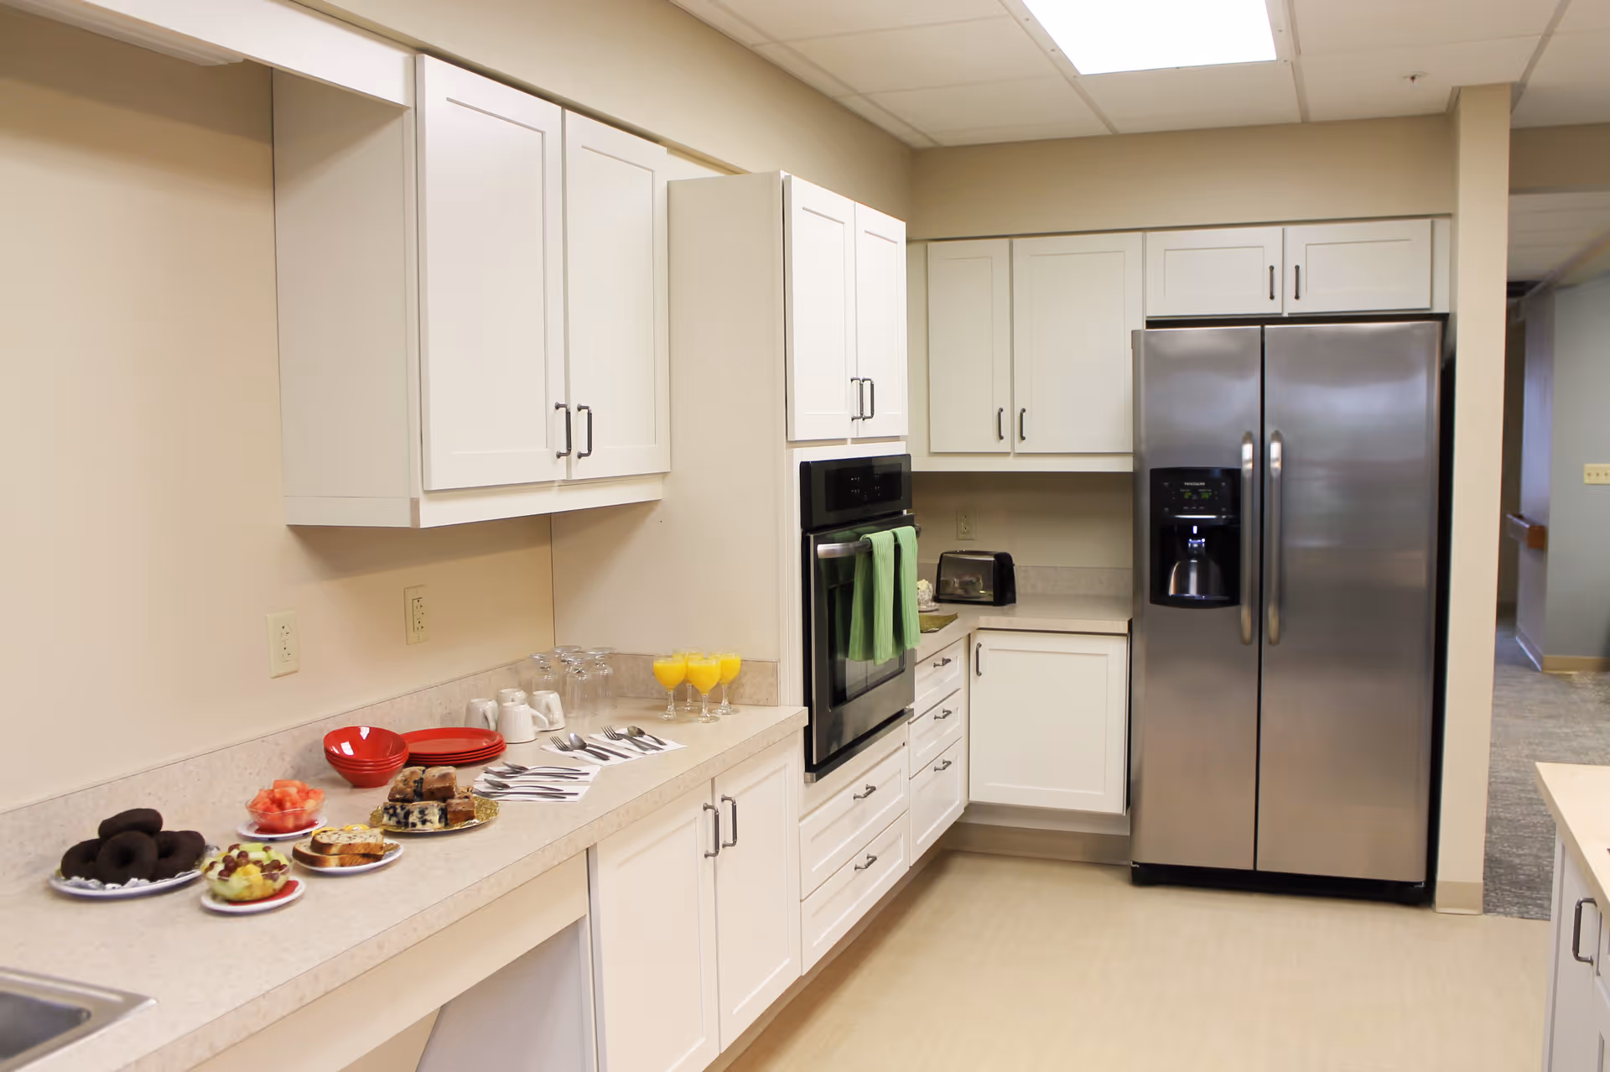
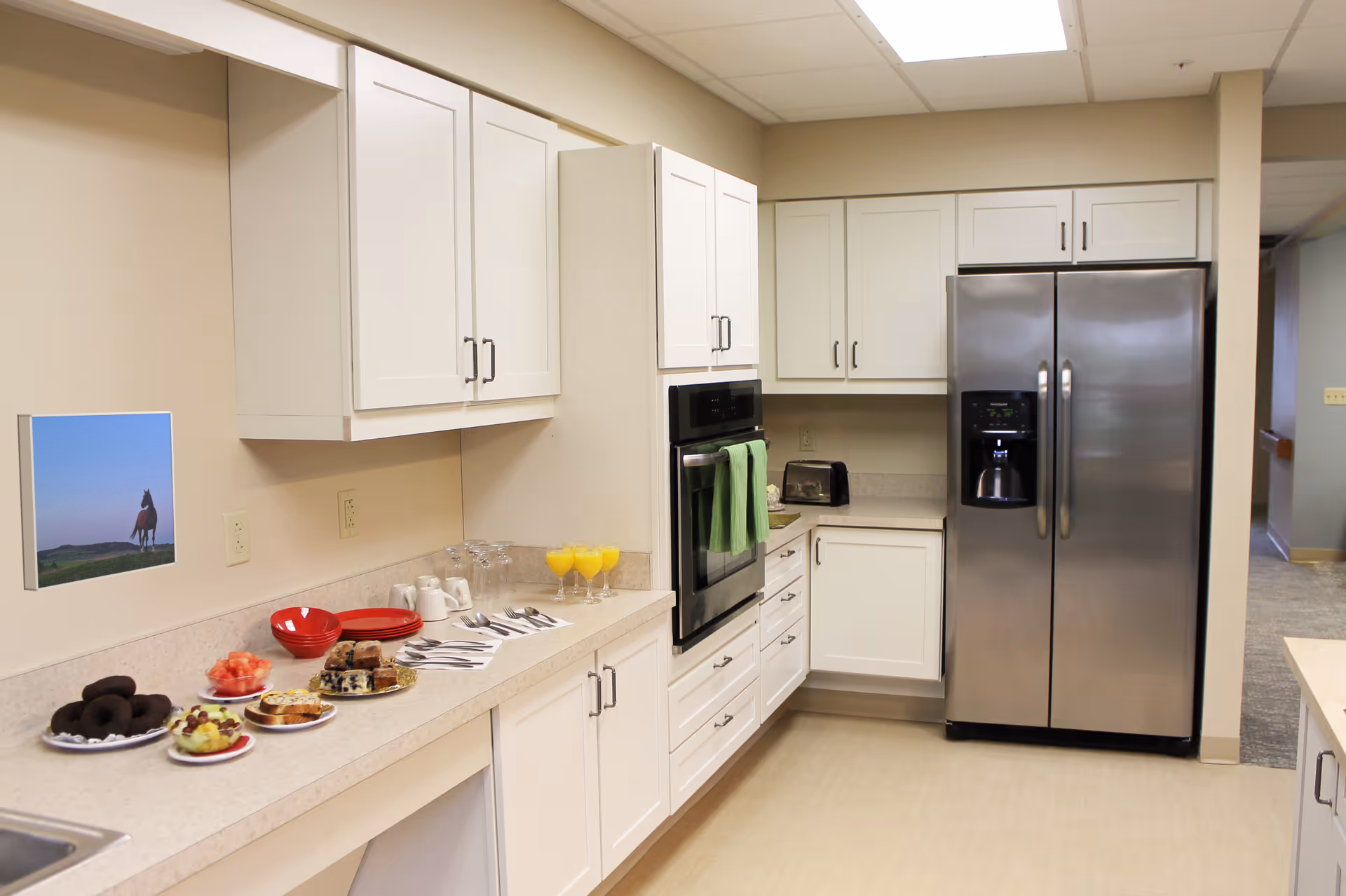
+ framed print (102, 494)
